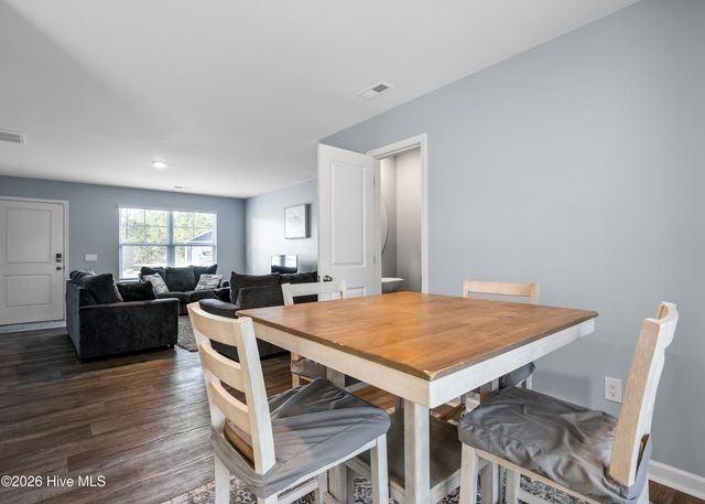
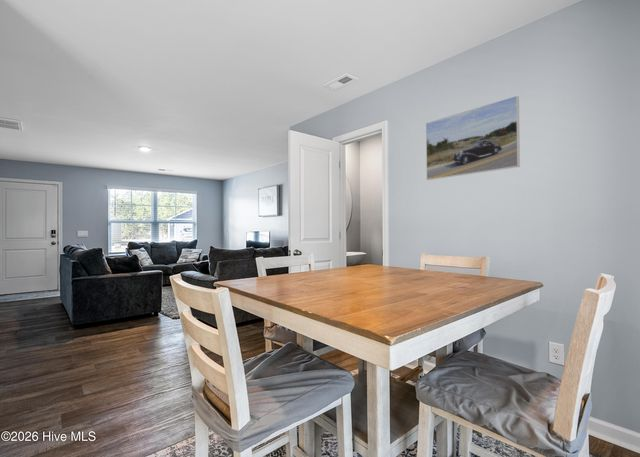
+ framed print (467, 142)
